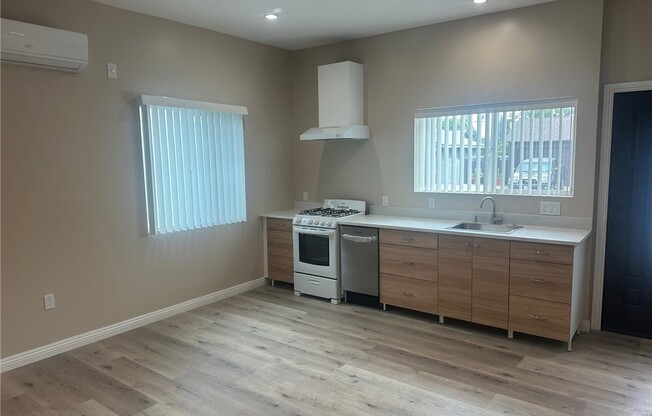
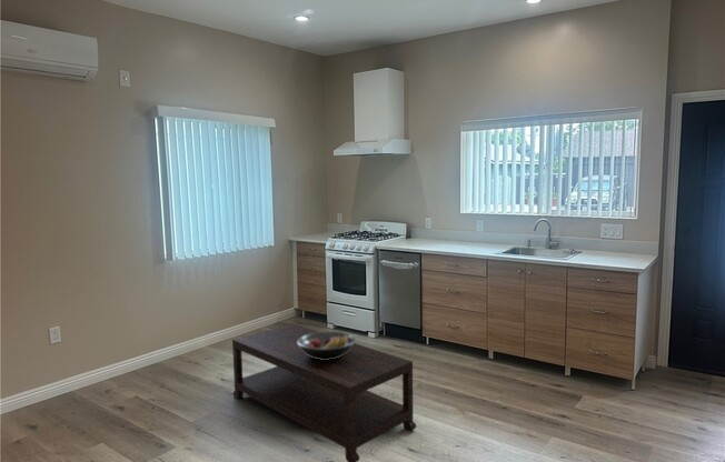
+ coffee table (316, 381)
+ fruit bowl (326, 344)
